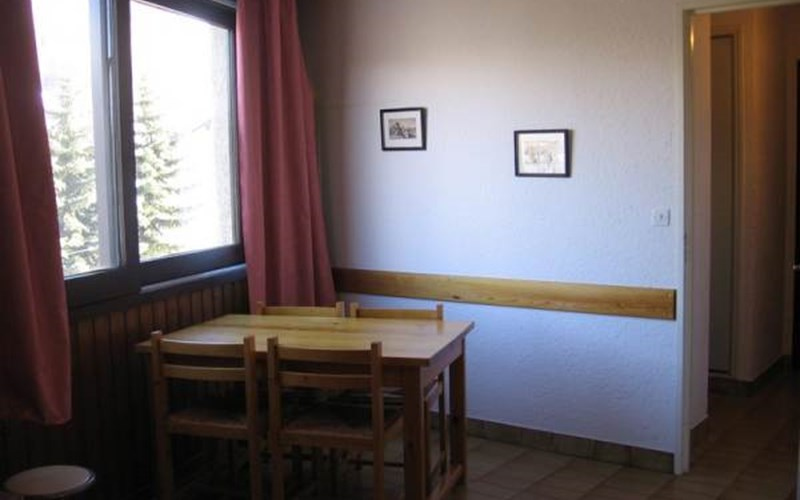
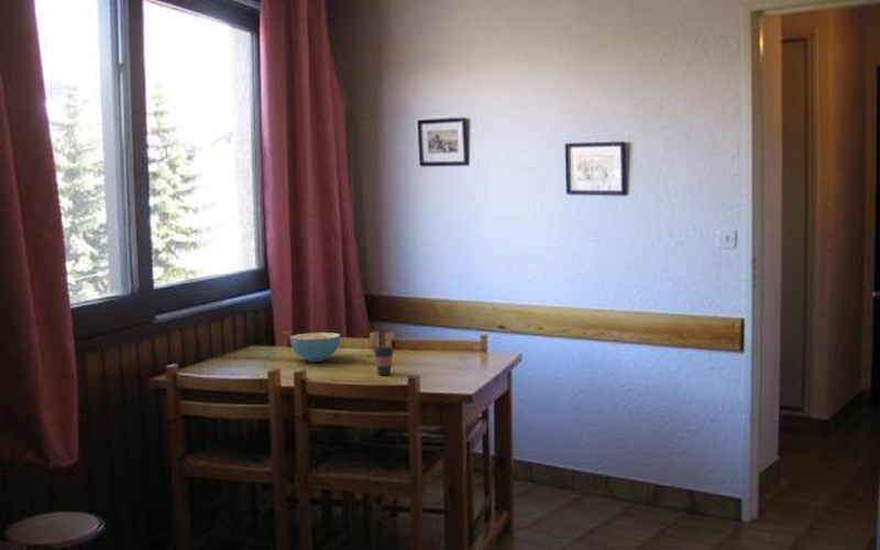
+ cereal bowl (316, 348)
+ coffee cup (384, 360)
